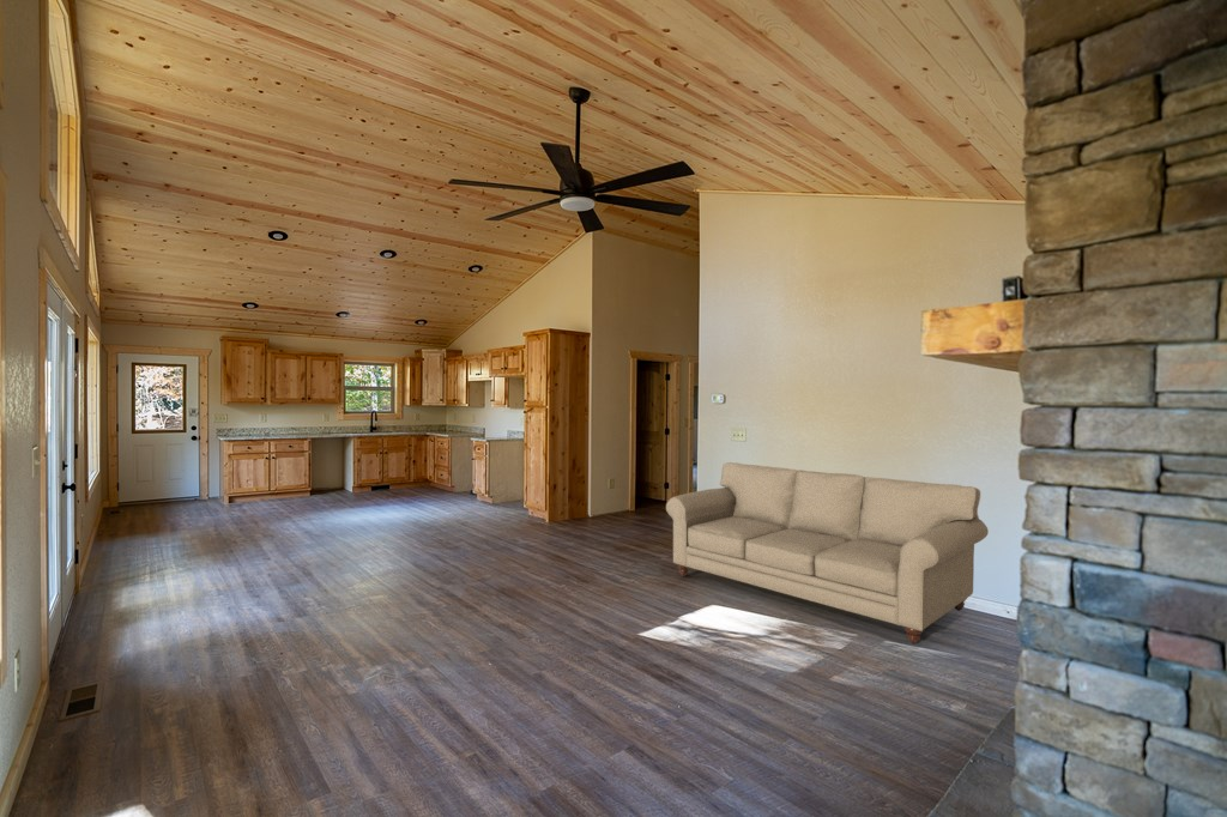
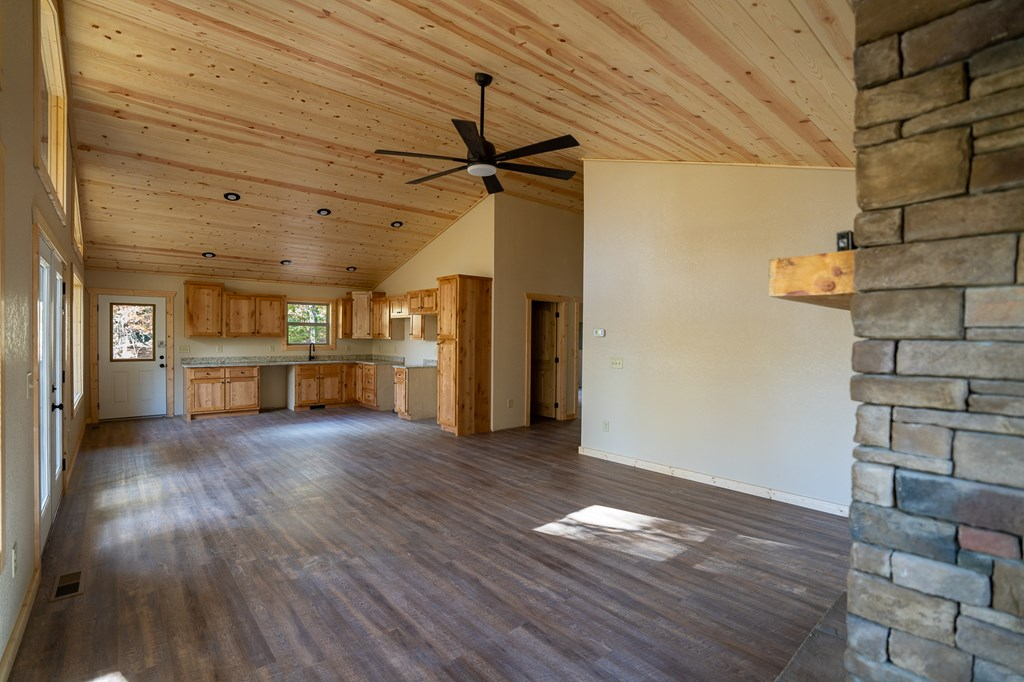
- sofa (810, 533)
